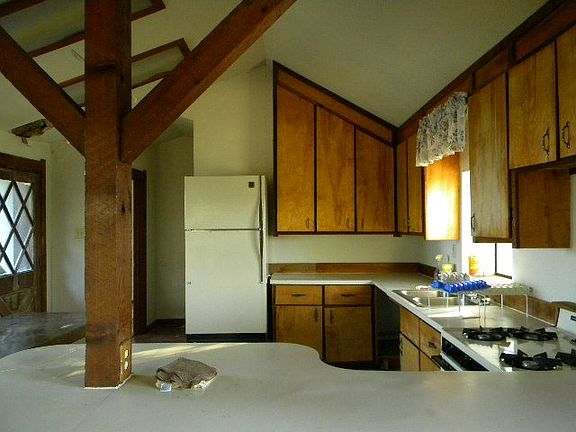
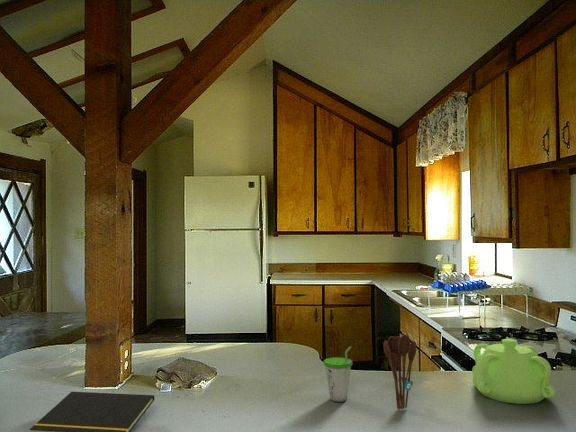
+ utensil holder (400, 370)
+ notepad (95, 413)
+ cup (338, 371)
+ teapot (509, 366)
